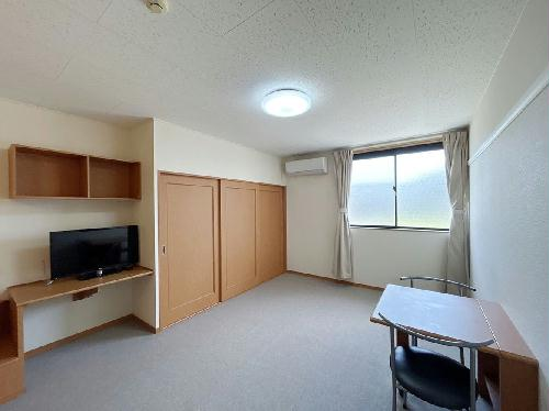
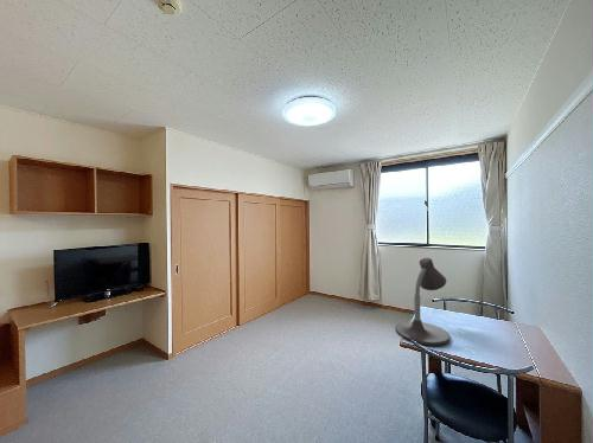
+ desk lamp (419, 295)
